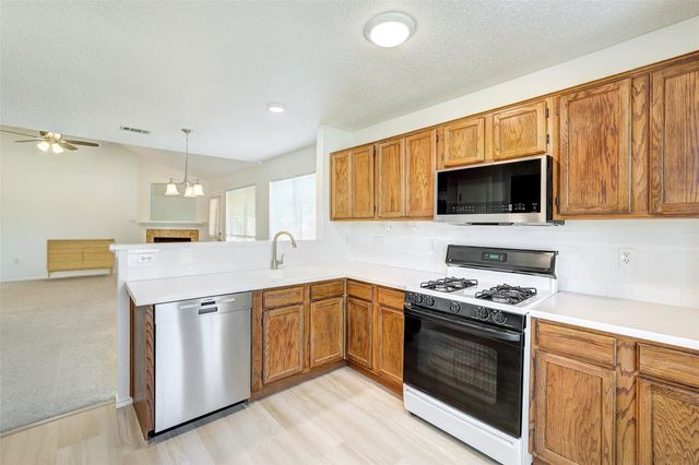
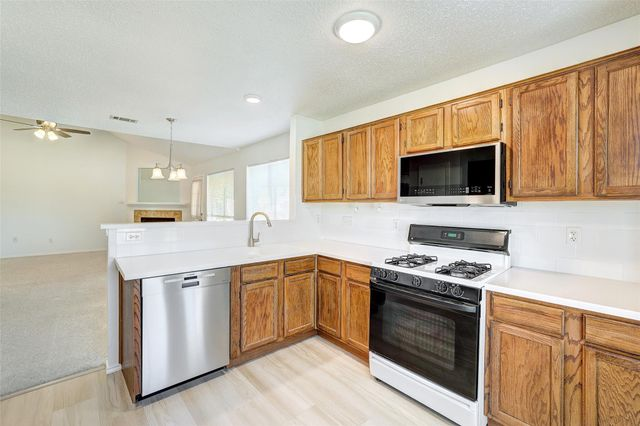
- sideboard (82, 258)
